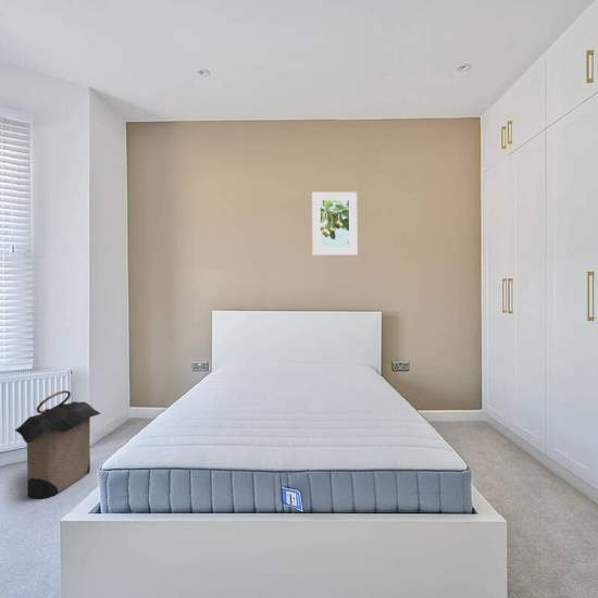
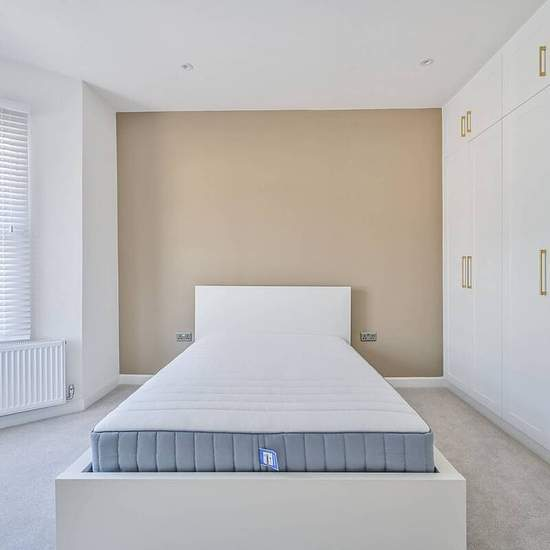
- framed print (334, 223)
- laundry hamper (60, 434)
